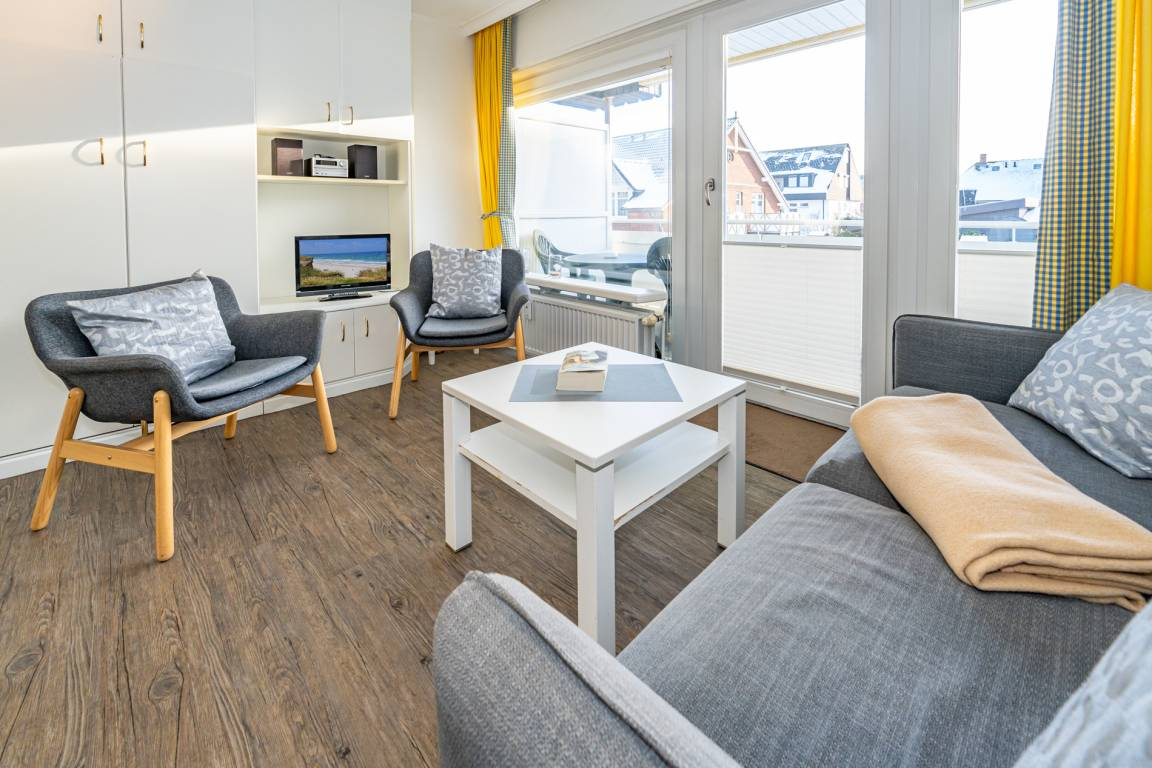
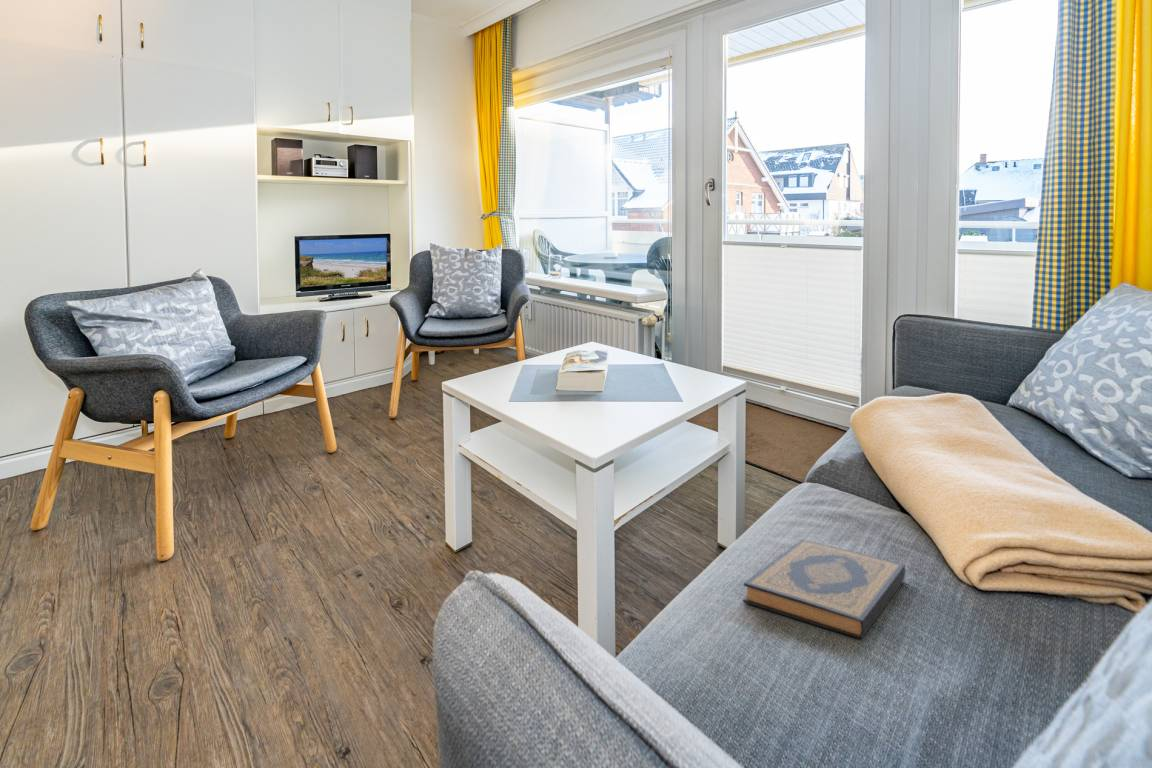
+ hardback book (827, 581)
